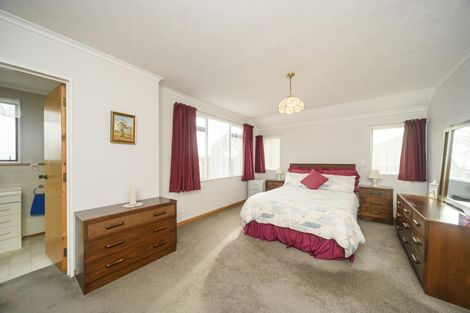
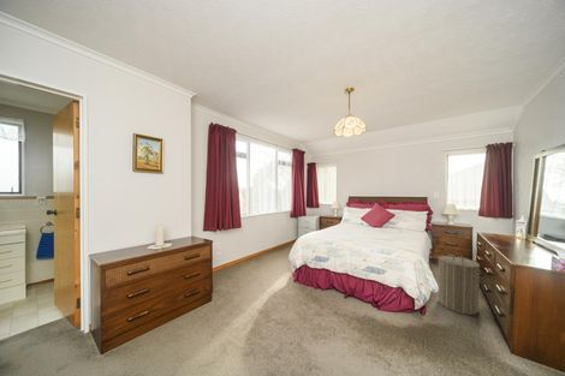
+ laundry hamper (457, 279)
